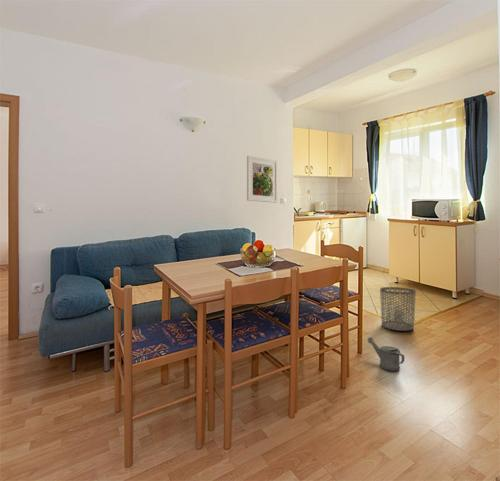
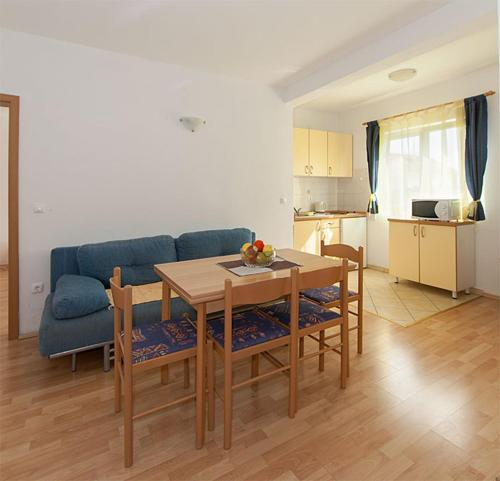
- watering can (385, 354)
- waste bin (397, 307)
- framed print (262, 180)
